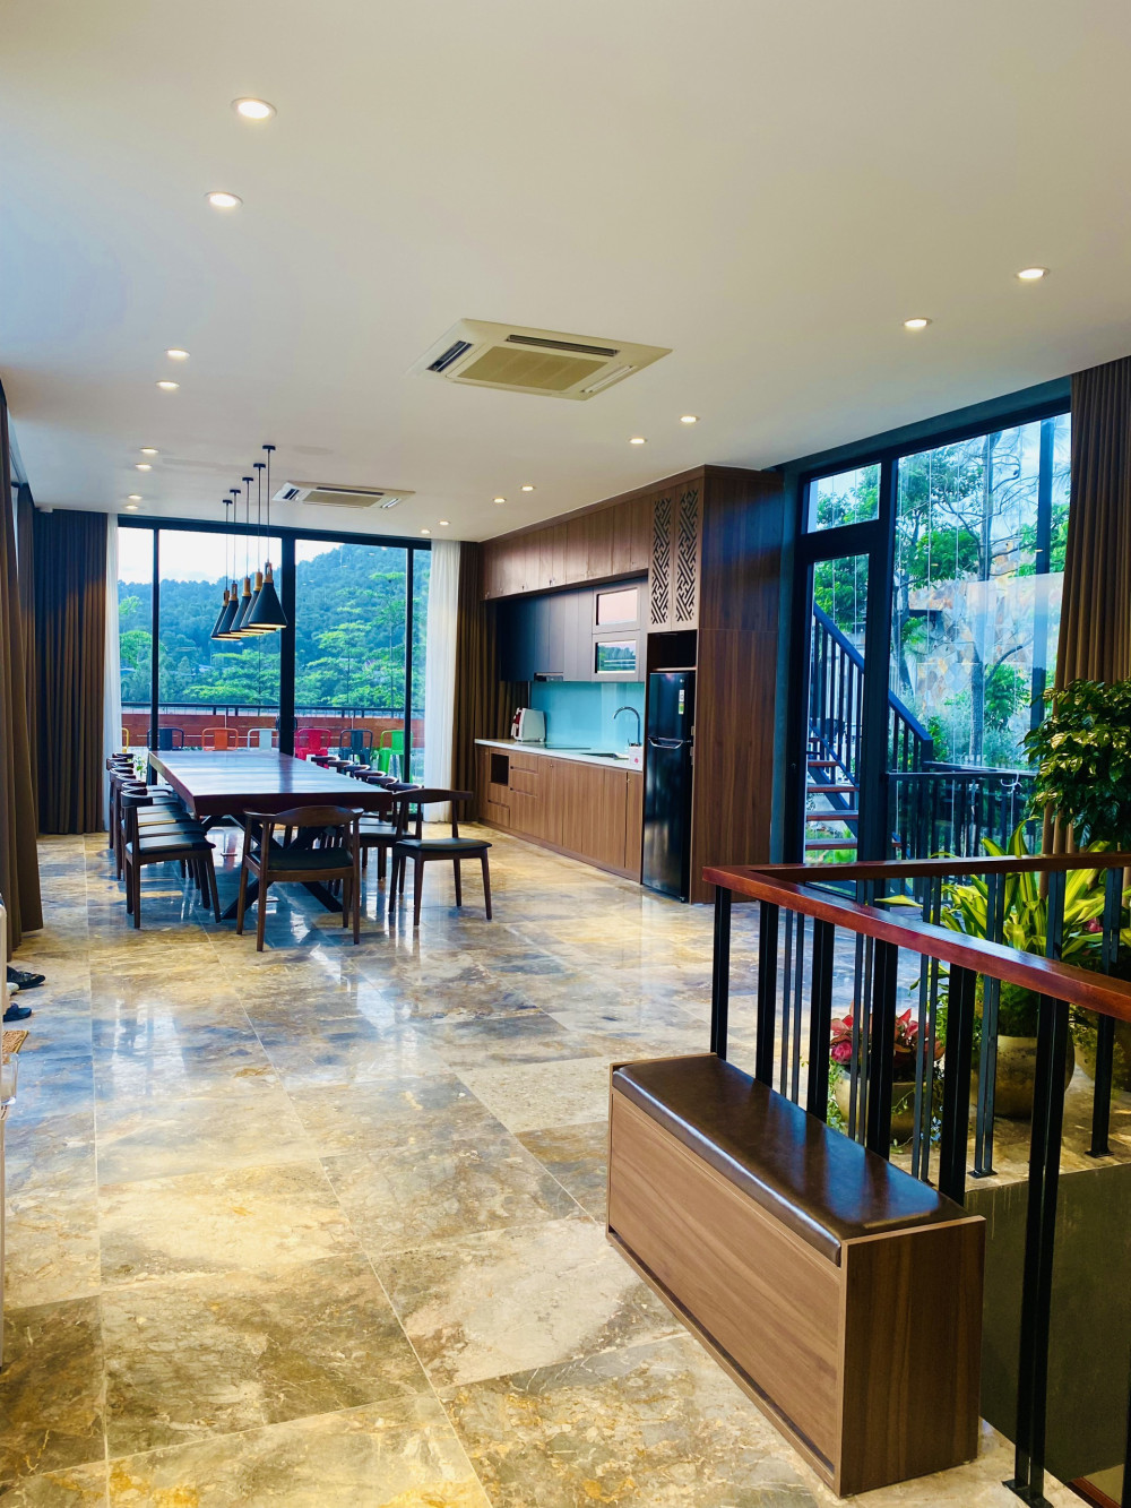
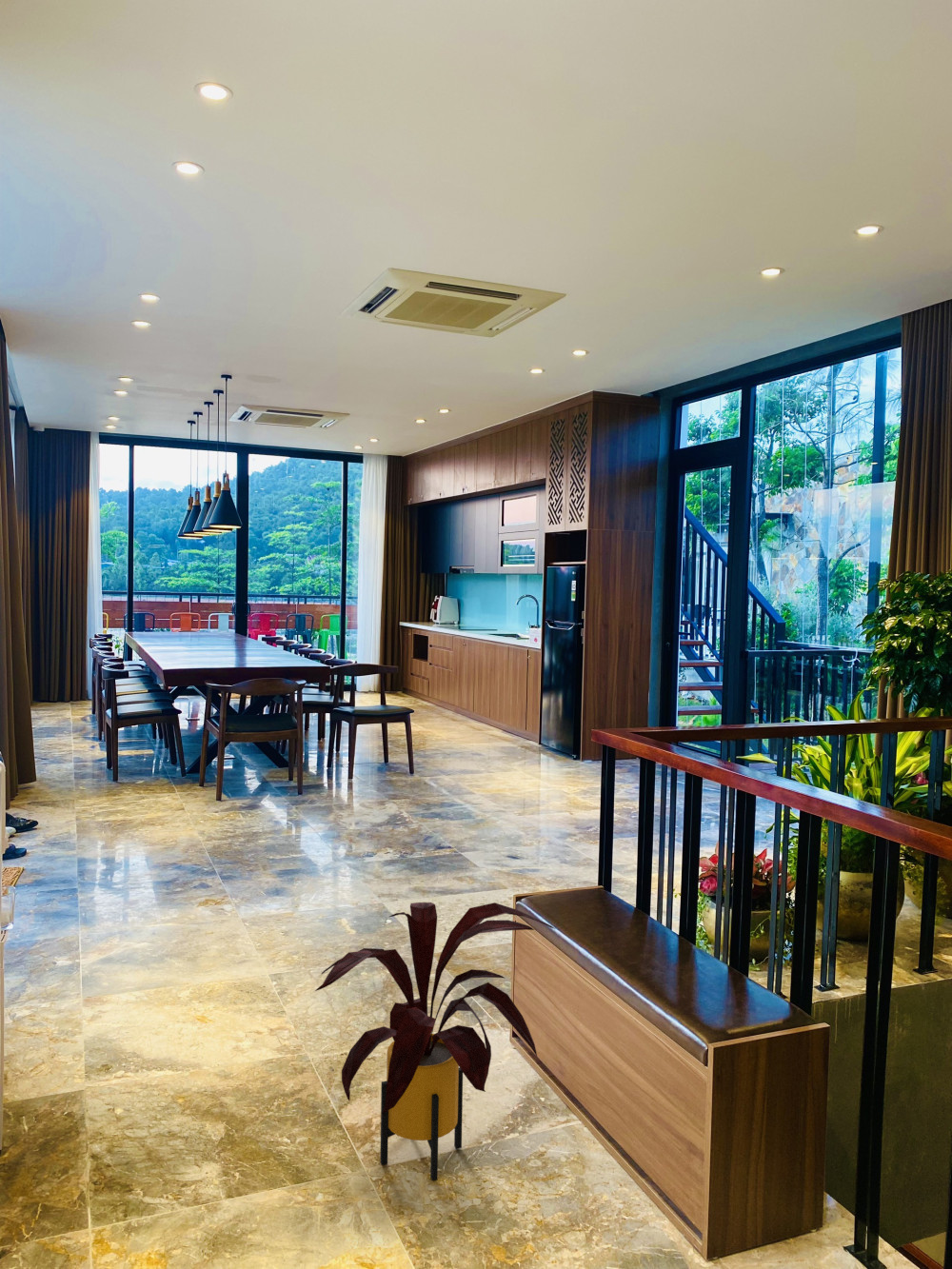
+ house plant (433, 1025)
